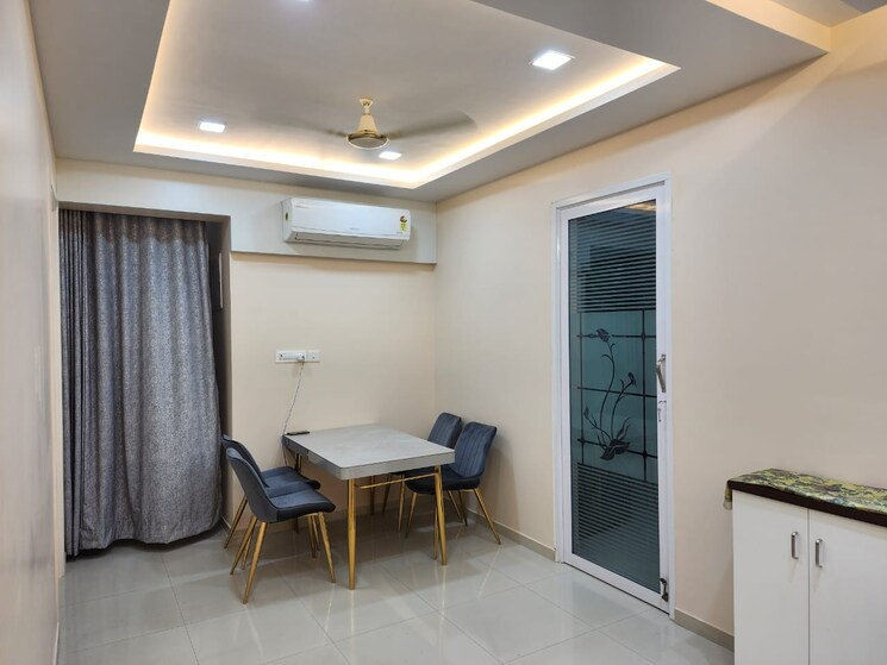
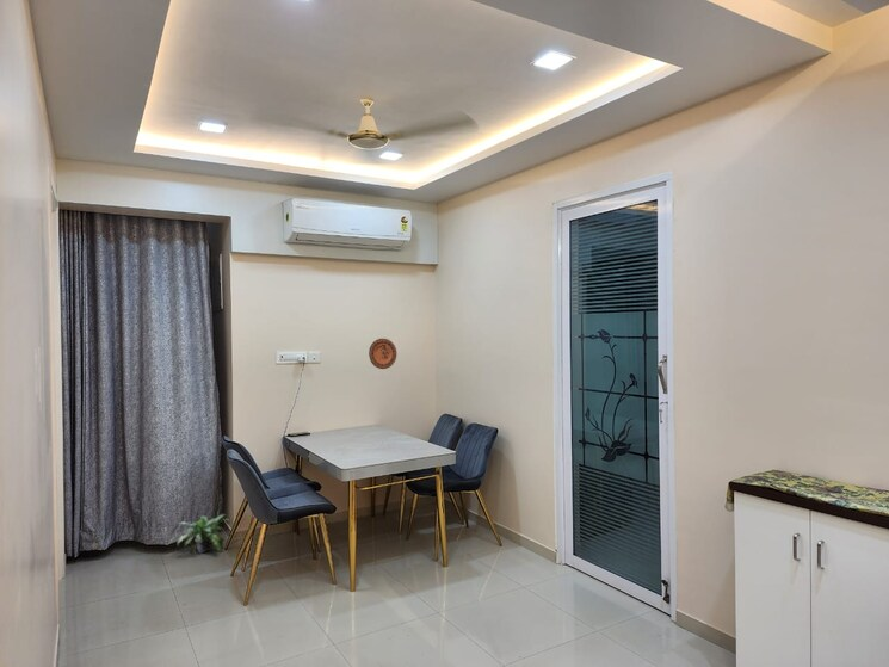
+ potted plant (203, 532)
+ decorative plate (382, 353)
